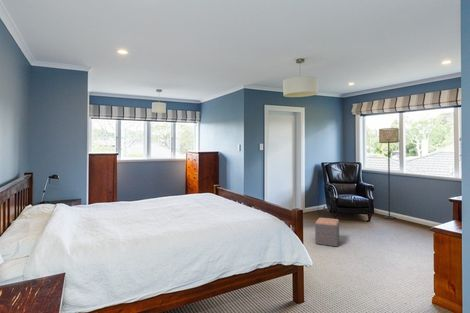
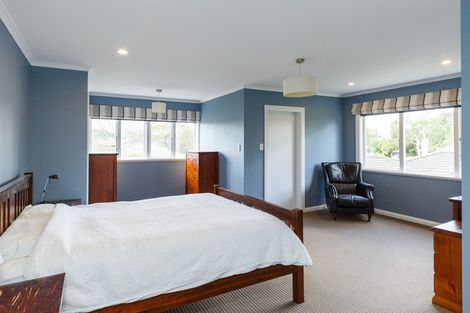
- floor lamp (389, 173)
- footstool (327, 230)
